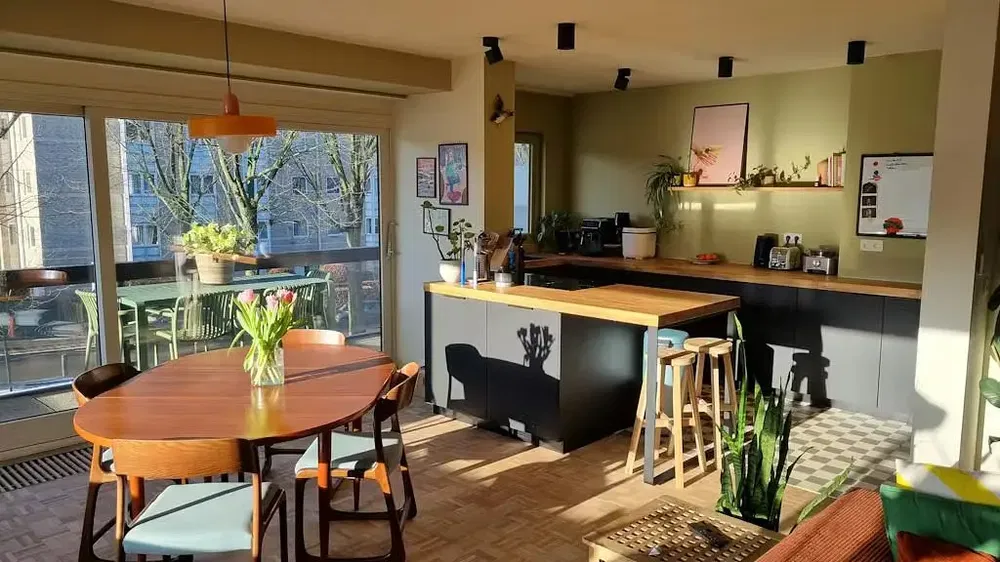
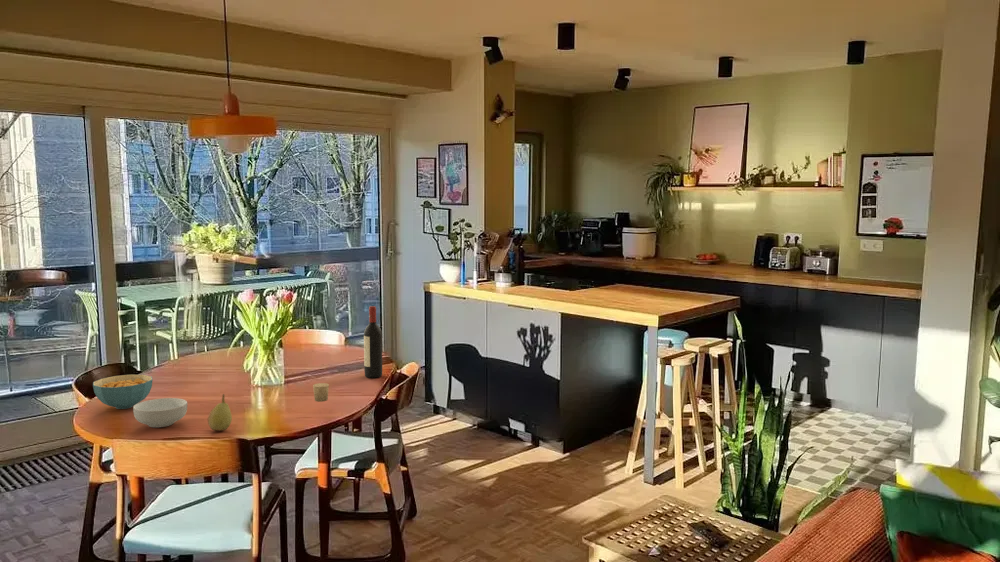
+ cereal bowl (123, 393)
+ wine bottle (373, 341)
+ cereal bowl (160, 414)
+ fruit (219, 413)
+ candle (321, 398)
